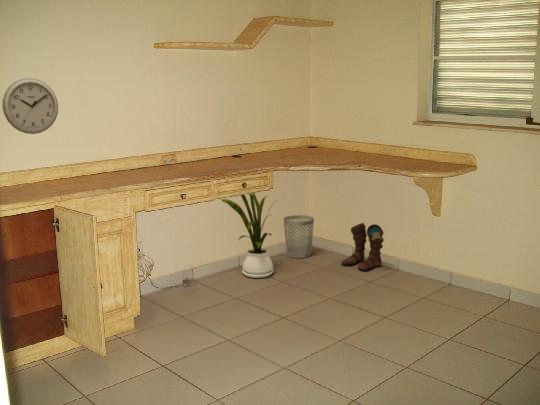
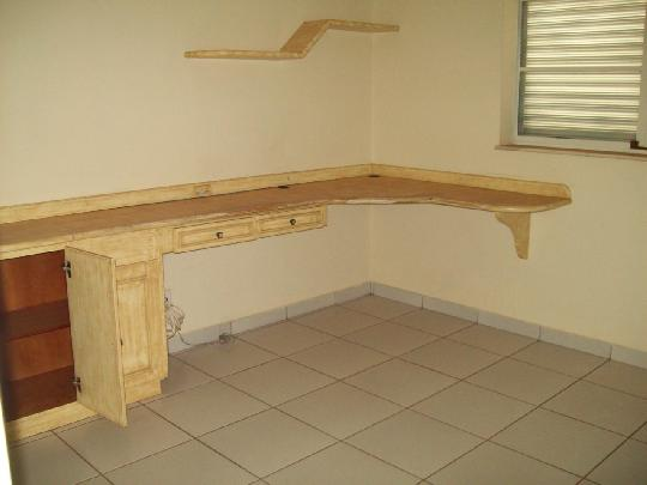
- house plant (253, 228)
- wastebasket (298, 236)
- wall clock (31, 106)
- boots (364, 245)
